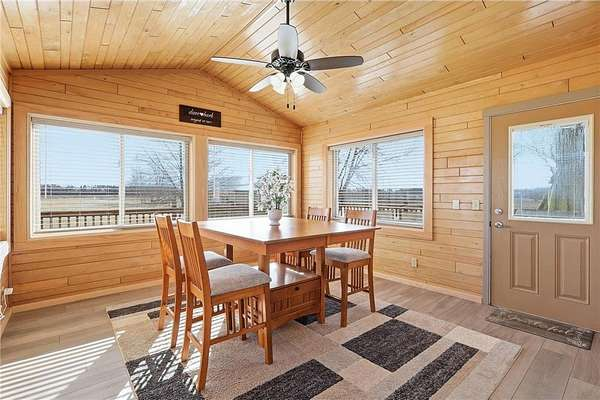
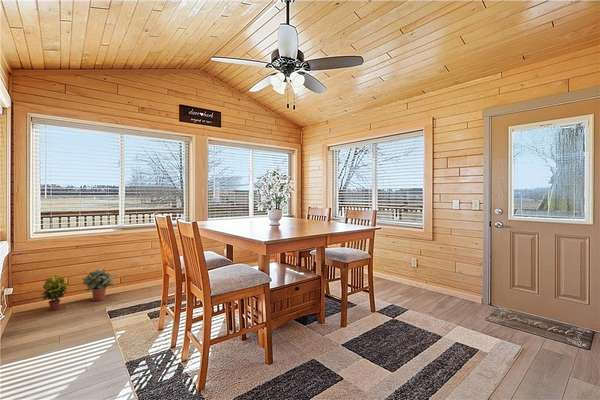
+ potted plant (99, 284)
+ potted plant (55, 292)
